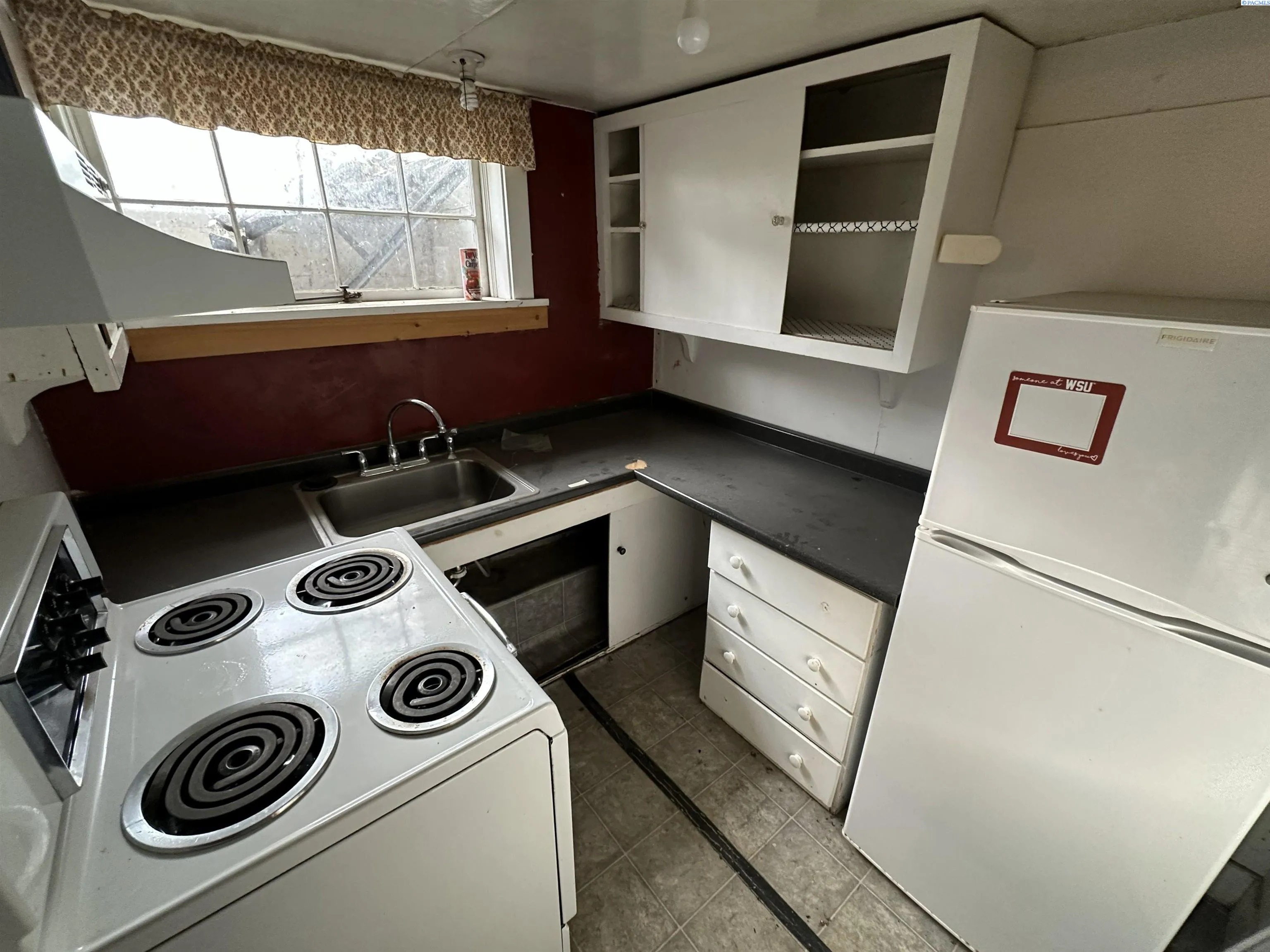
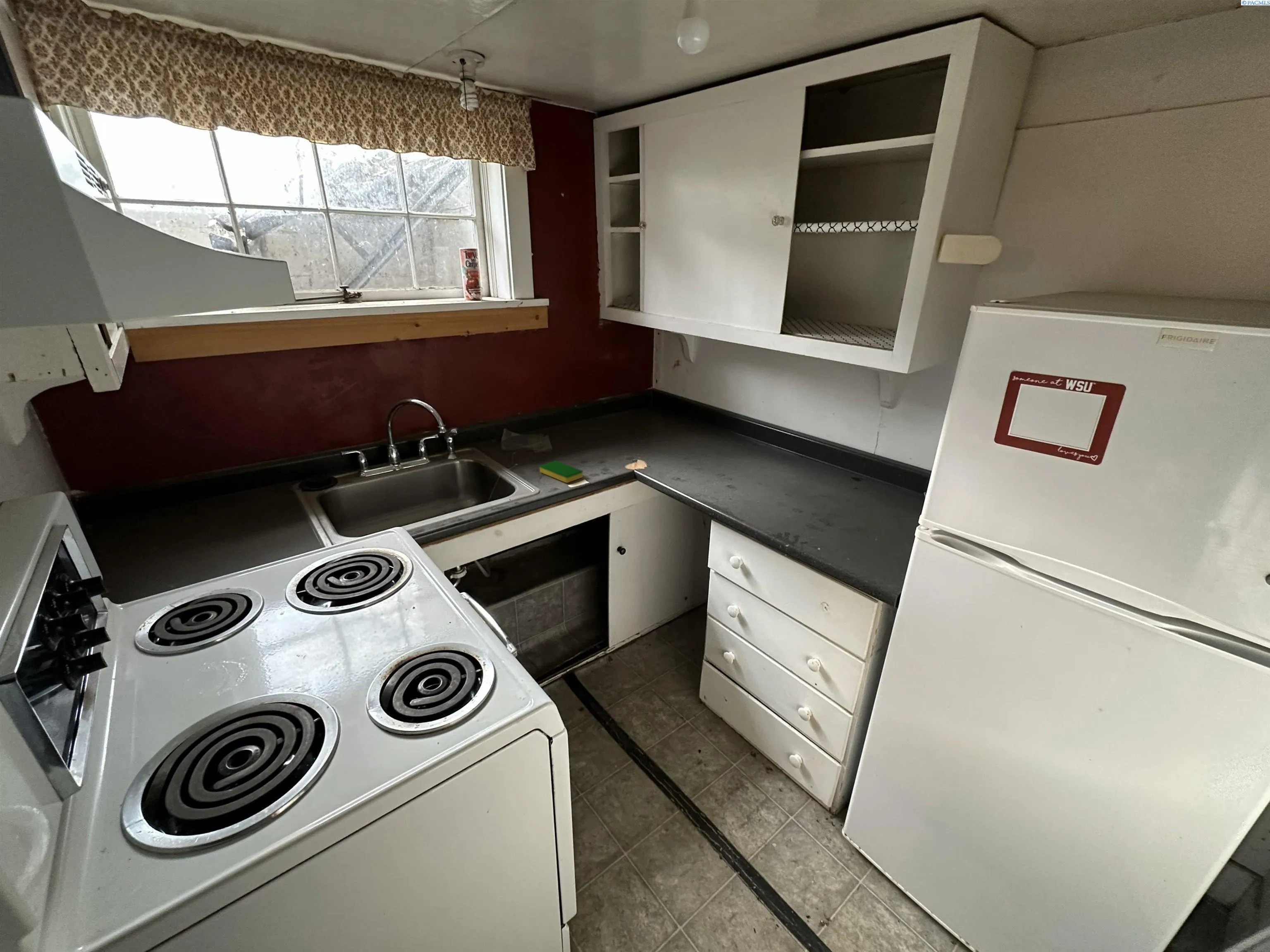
+ dish sponge (561, 471)
